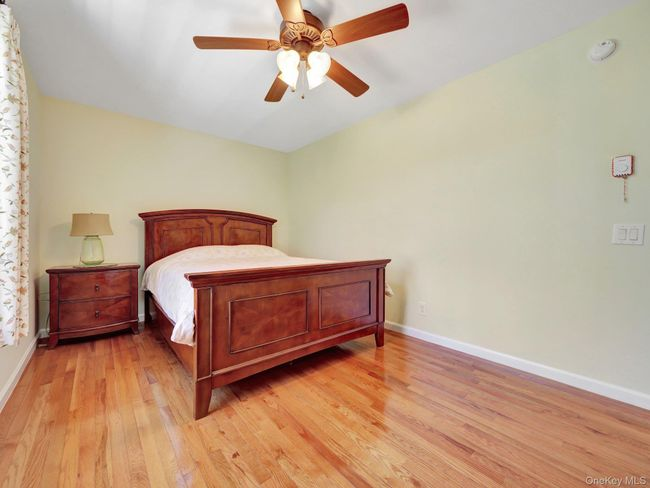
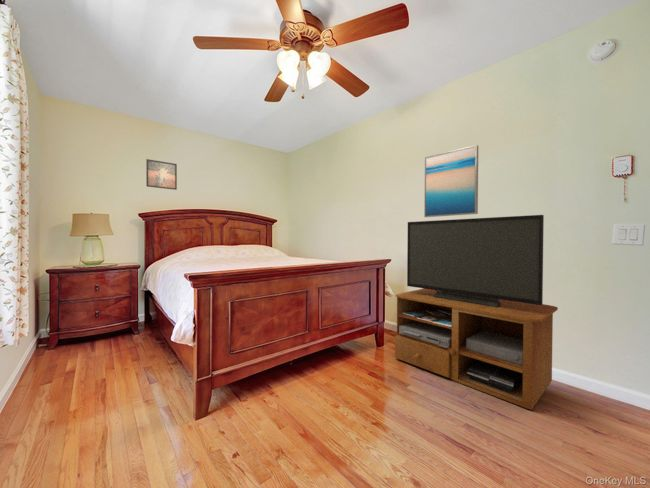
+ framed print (162, 174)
+ tv stand (466, 294)
+ wall art (449, 183)
